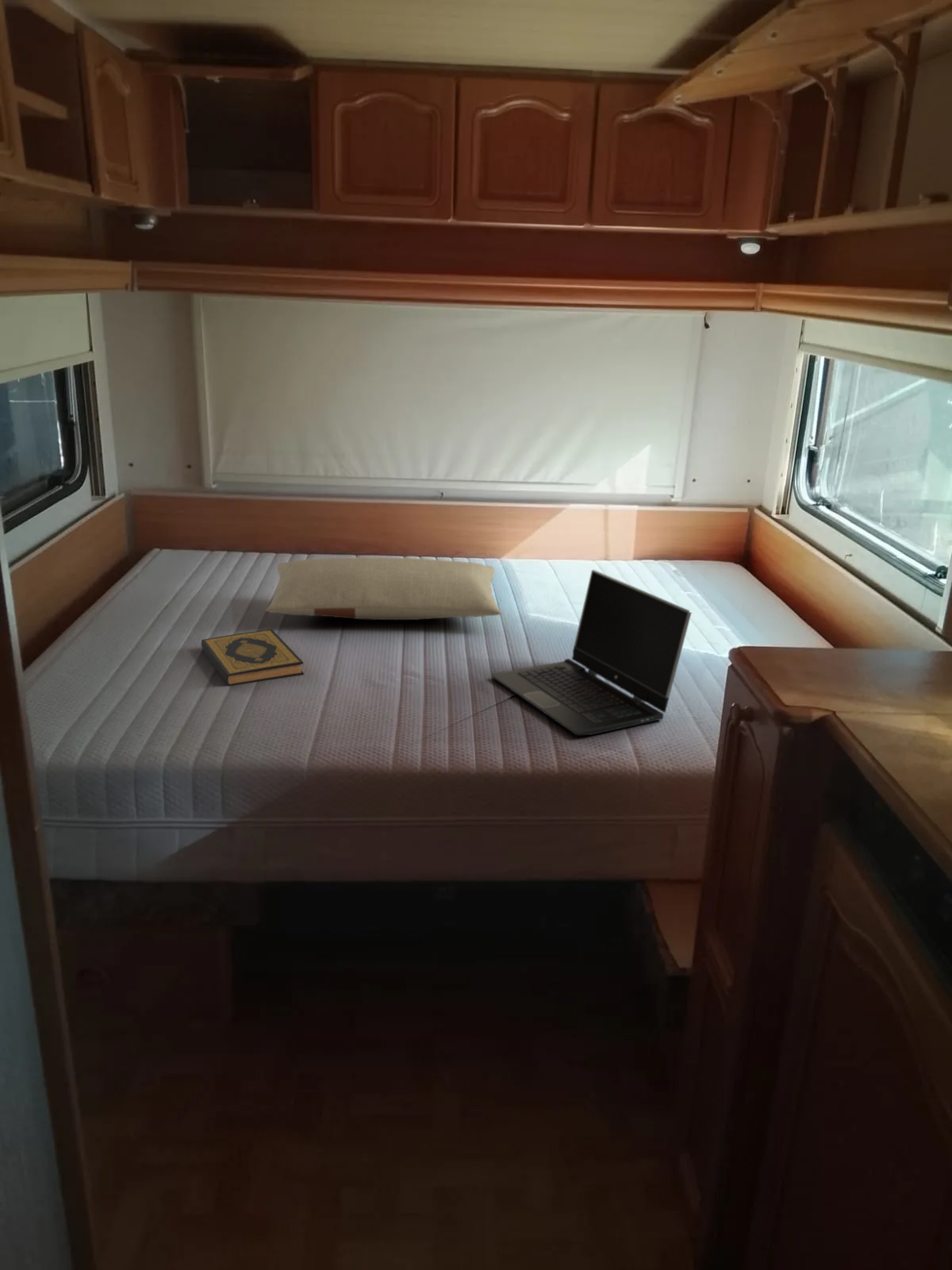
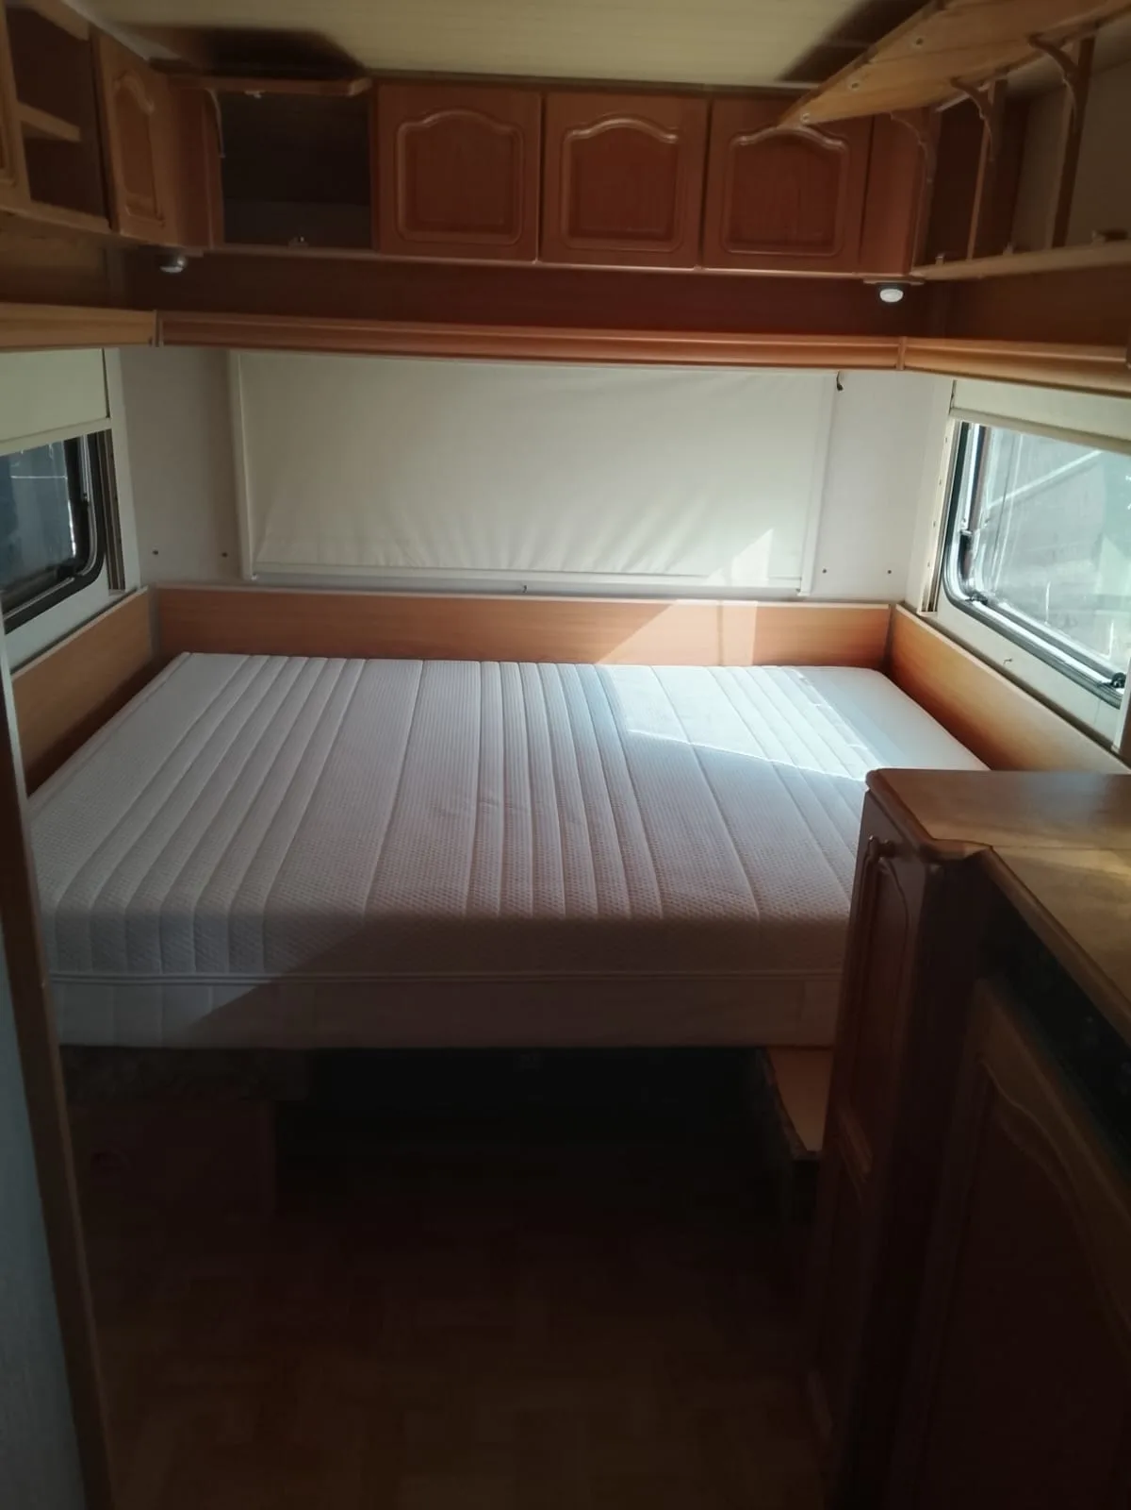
- hardback book (251, 656)
- laptop computer (585, 648)
- pillow (385, 588)
